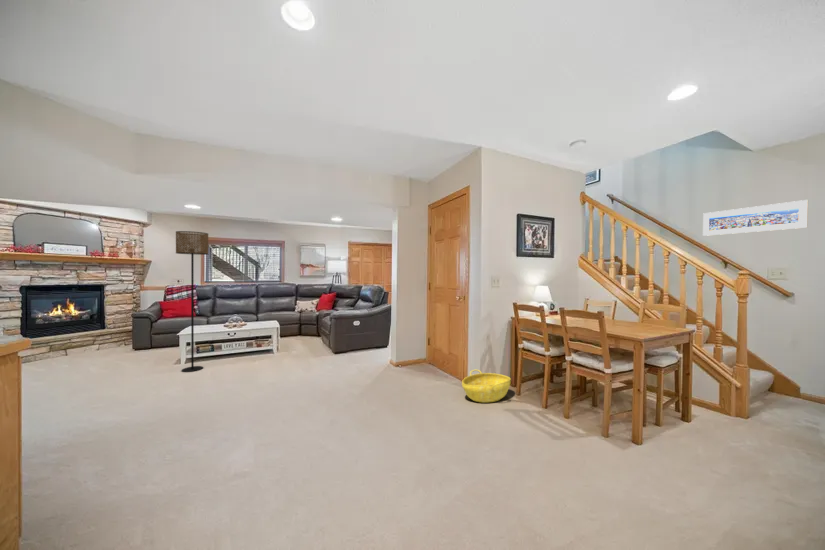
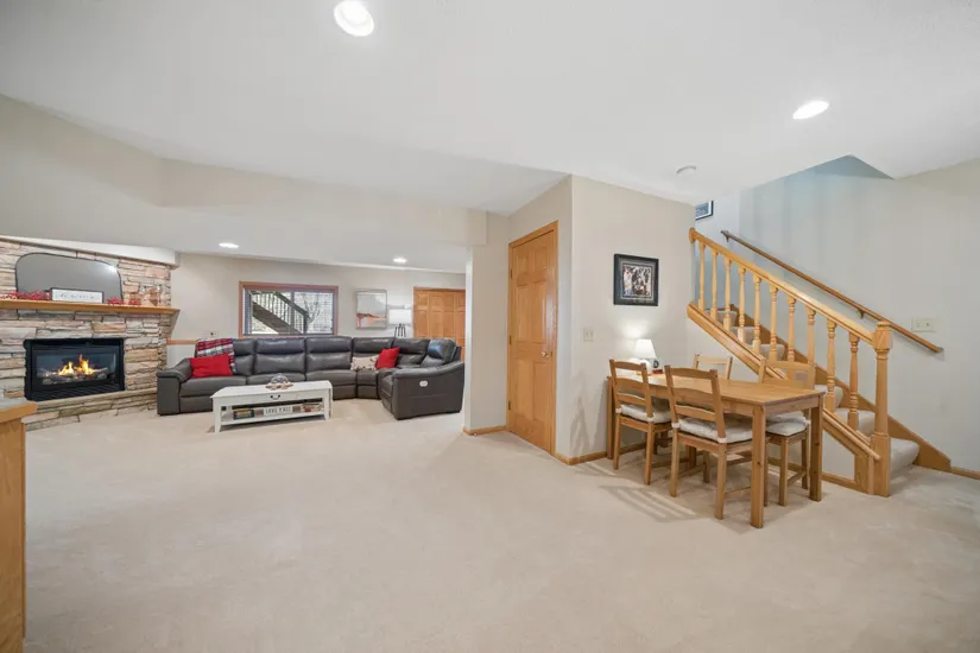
- floor lamp (192, 301)
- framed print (749, 219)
- basket (486, 386)
